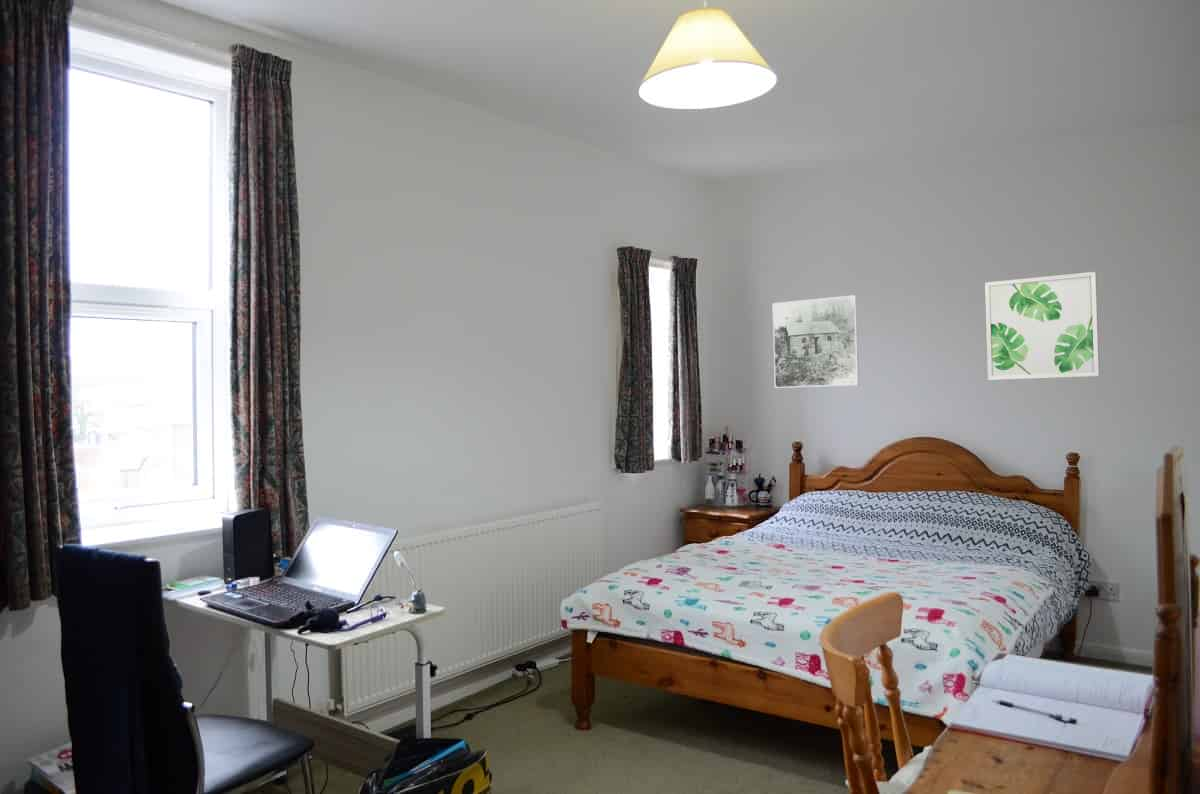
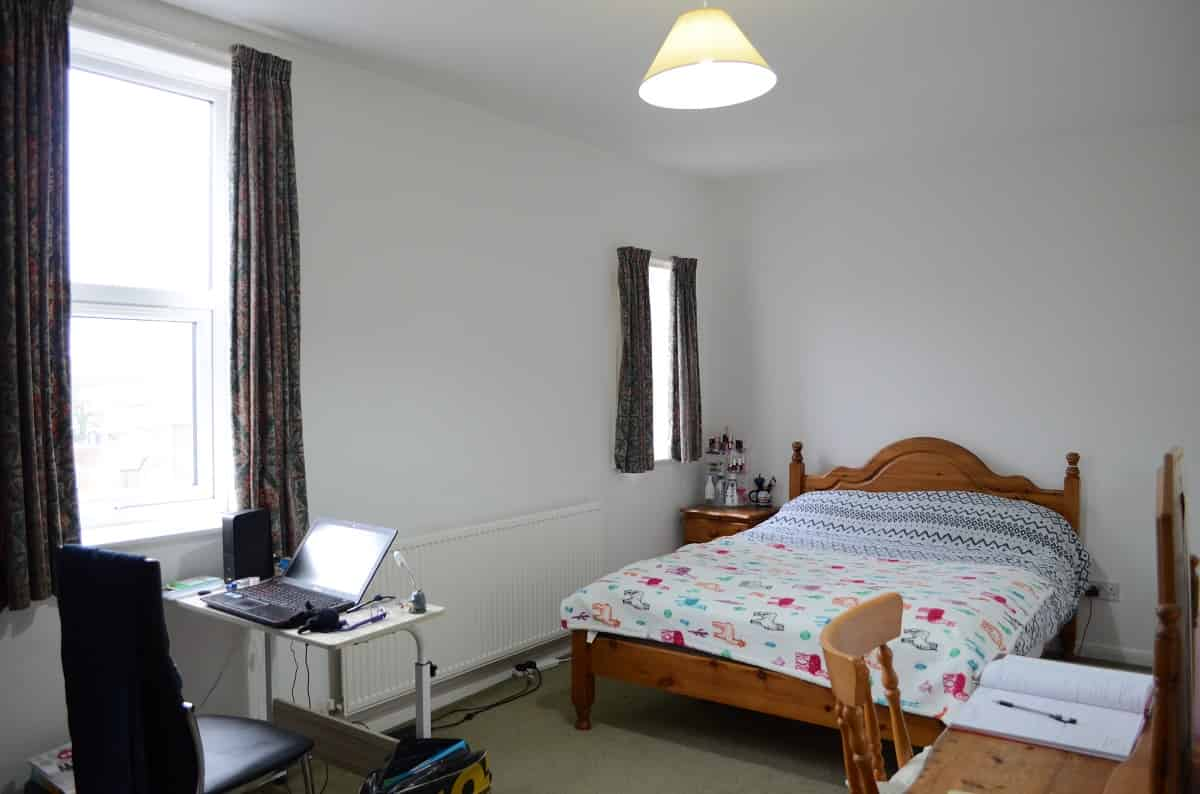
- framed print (814, 342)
- wall art (1040, 327)
